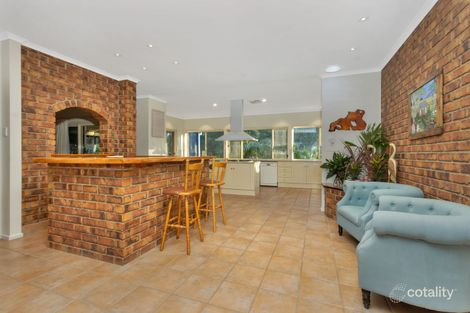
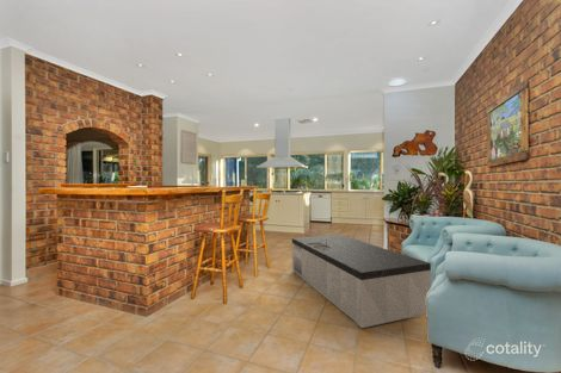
+ coffee table (347, 265)
